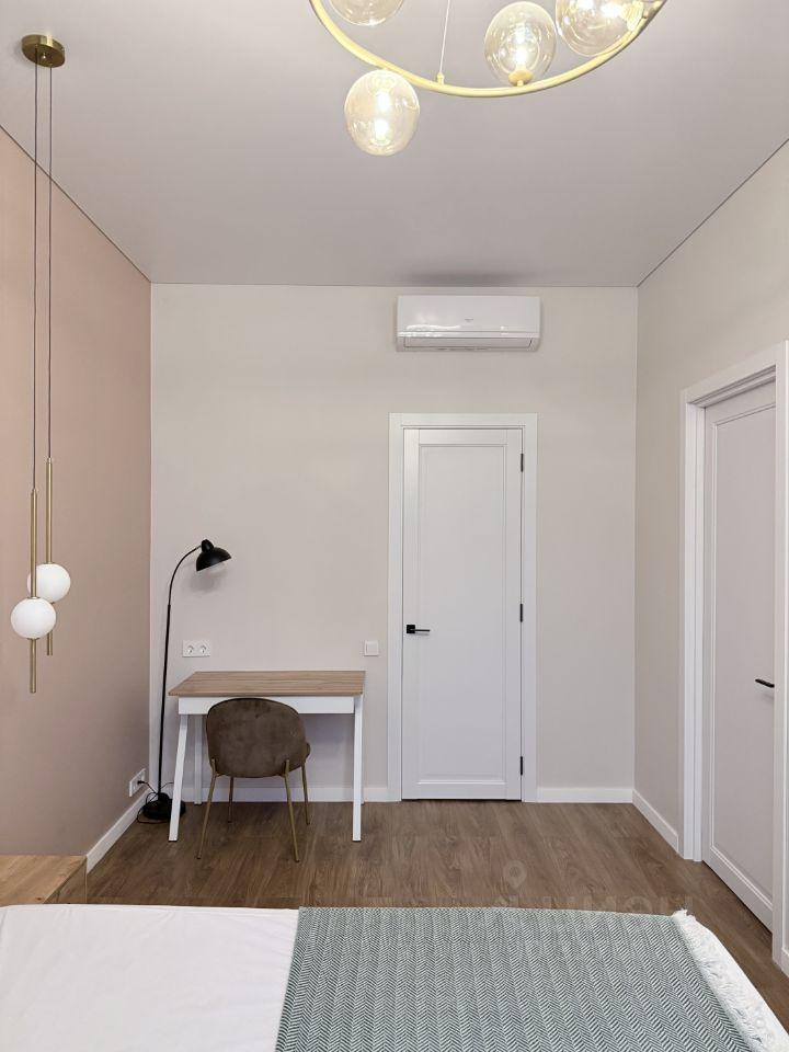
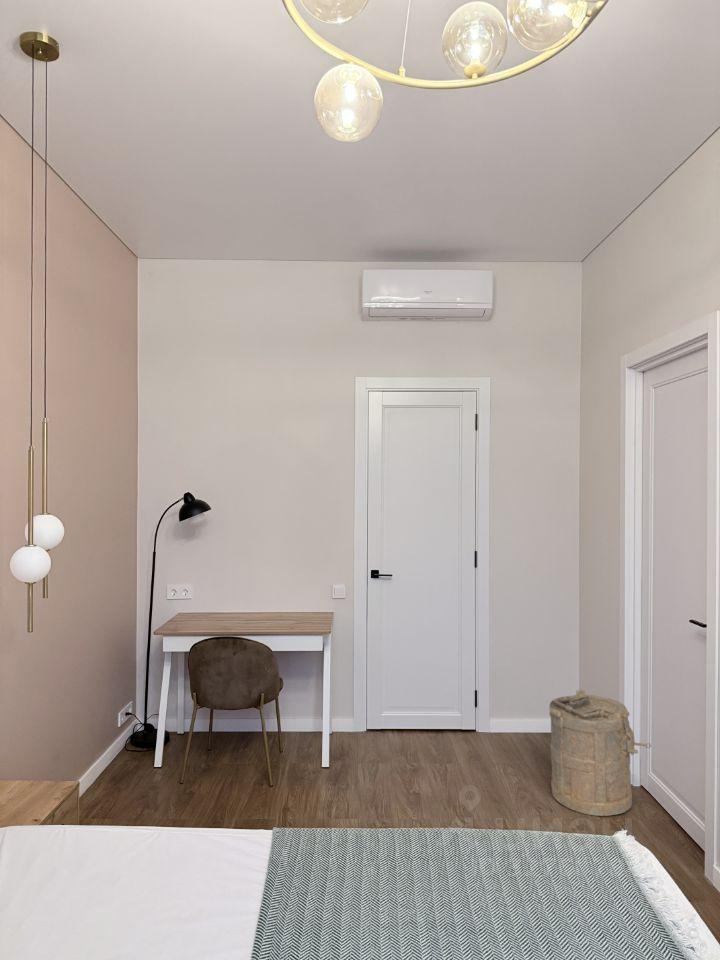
+ laundry hamper (590, 745)
